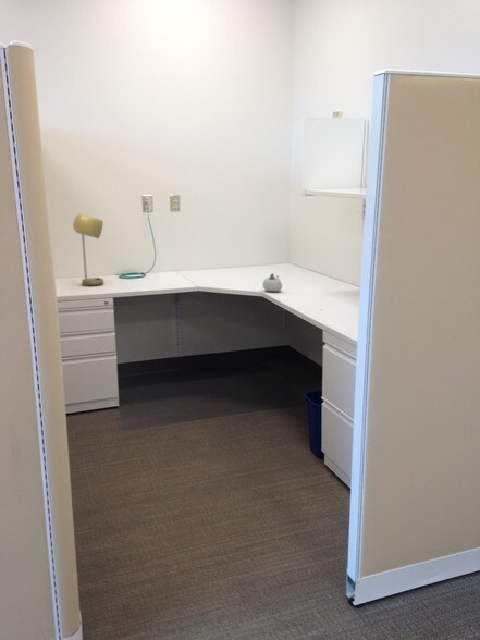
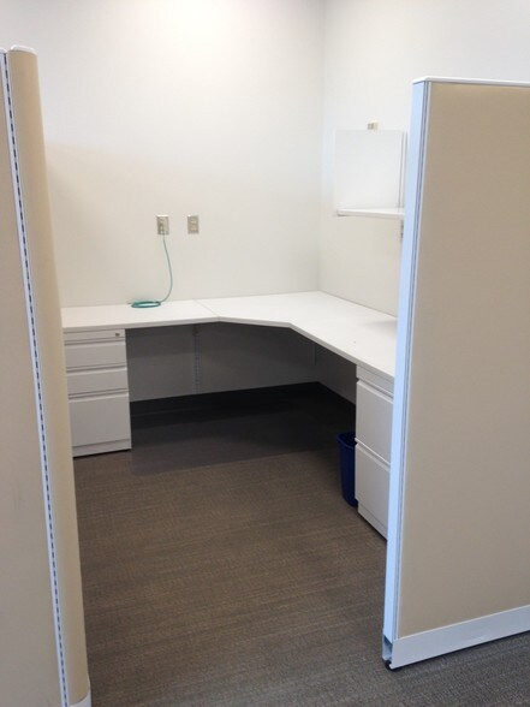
- desk lamp (84, 249)
- succulent planter (272, 282)
